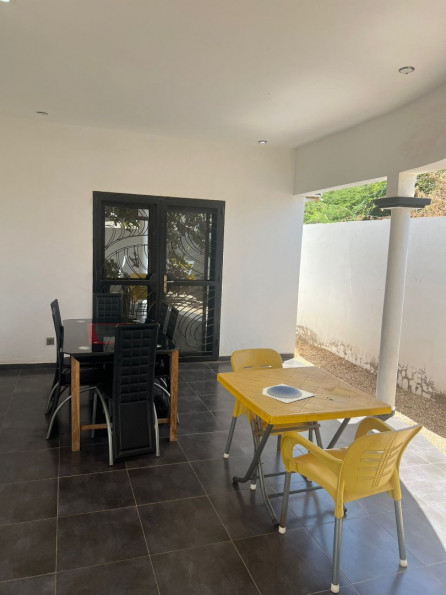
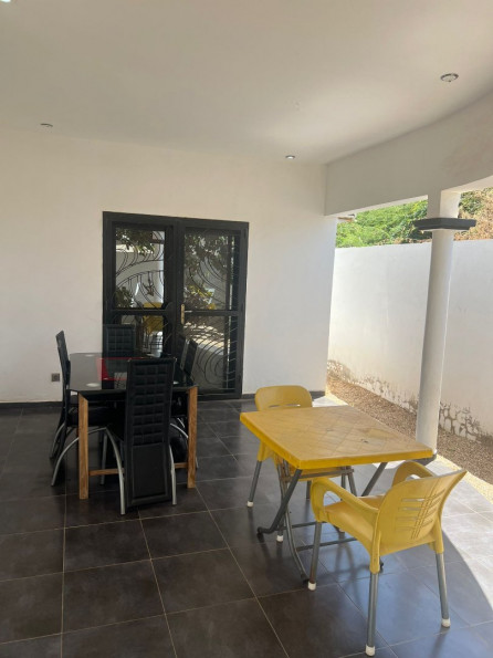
- plate (284, 390)
